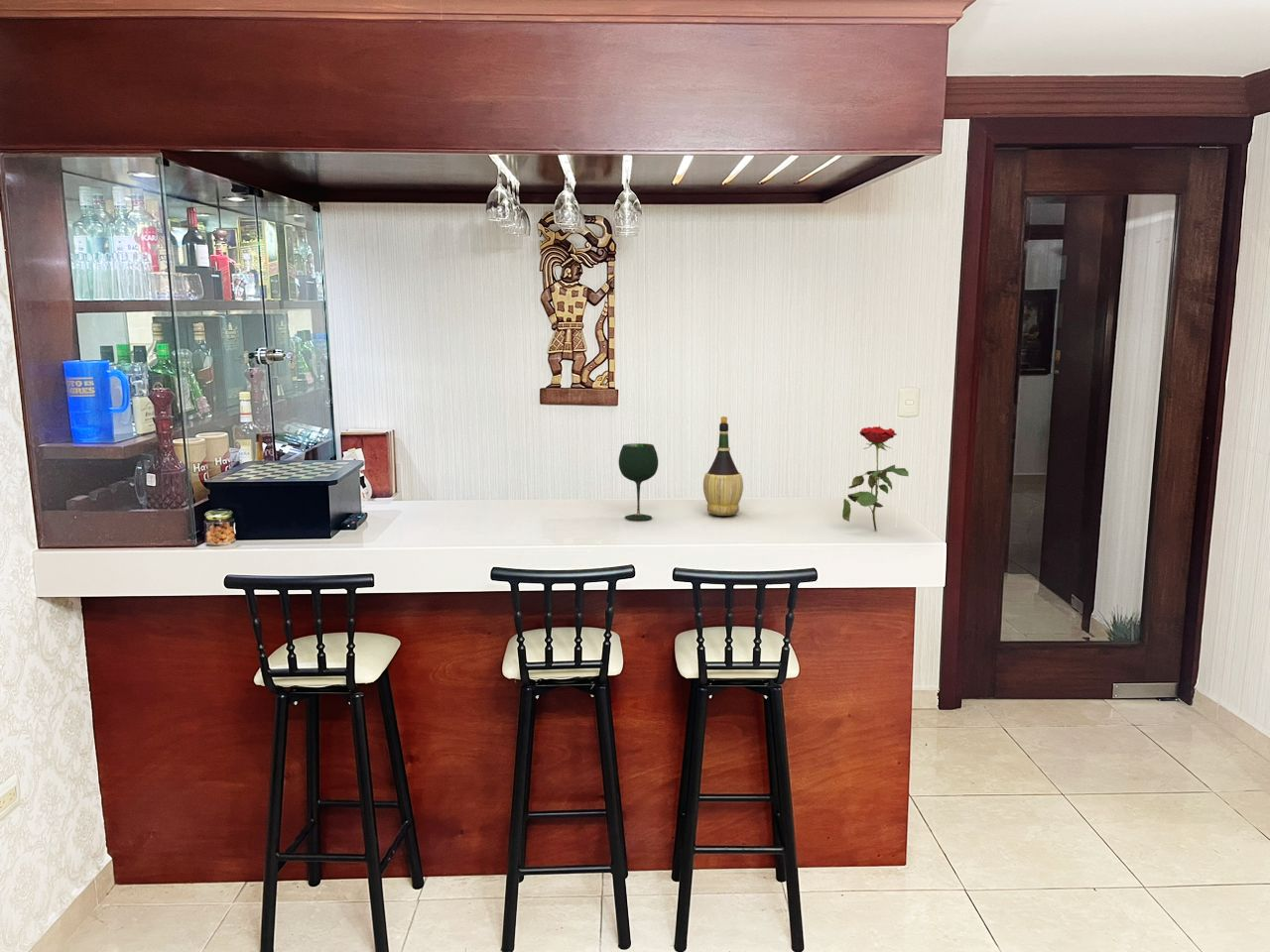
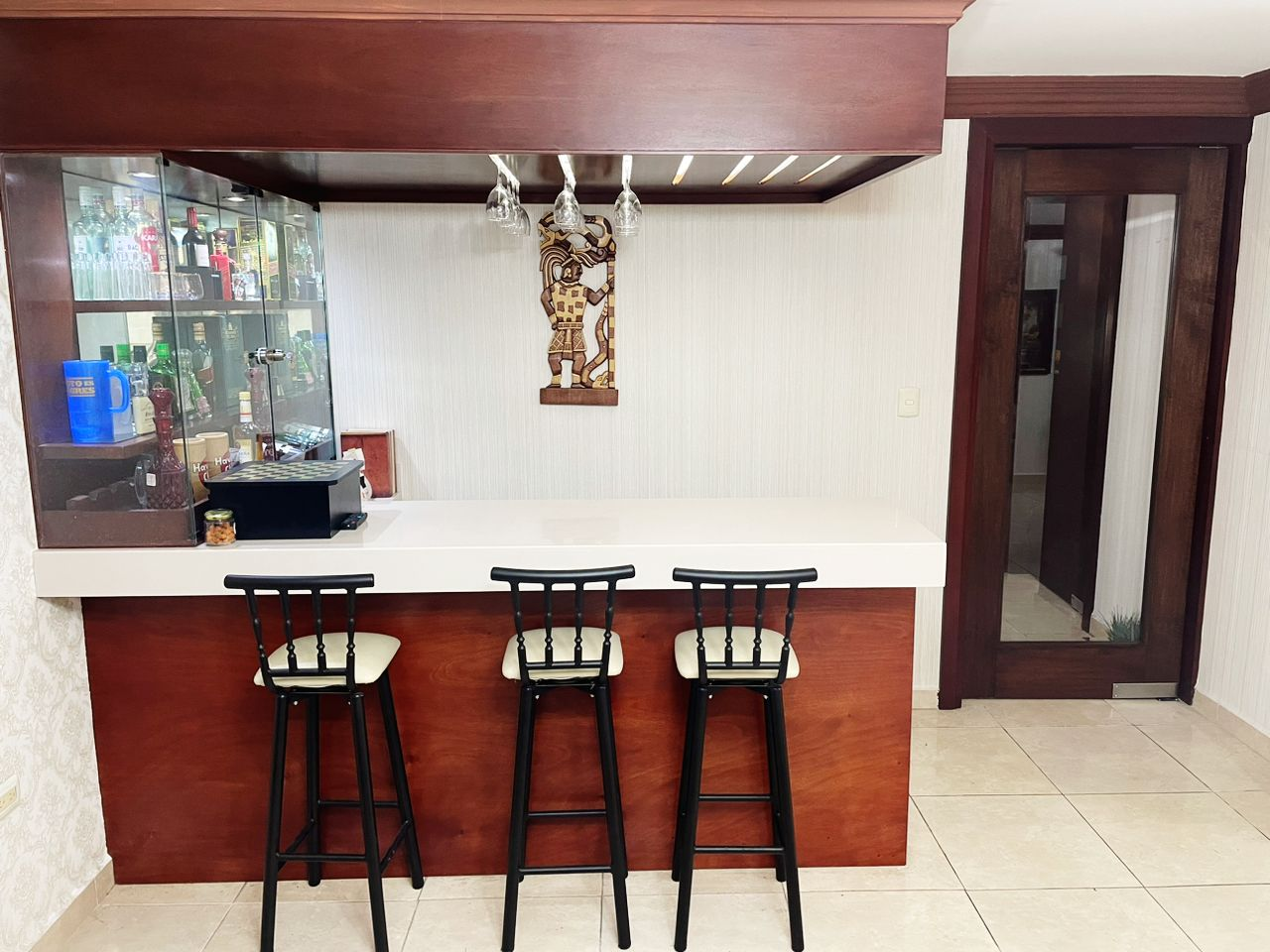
- flower (881, 477)
- wine bottle (723, 465)
- wine glass (638, 481)
